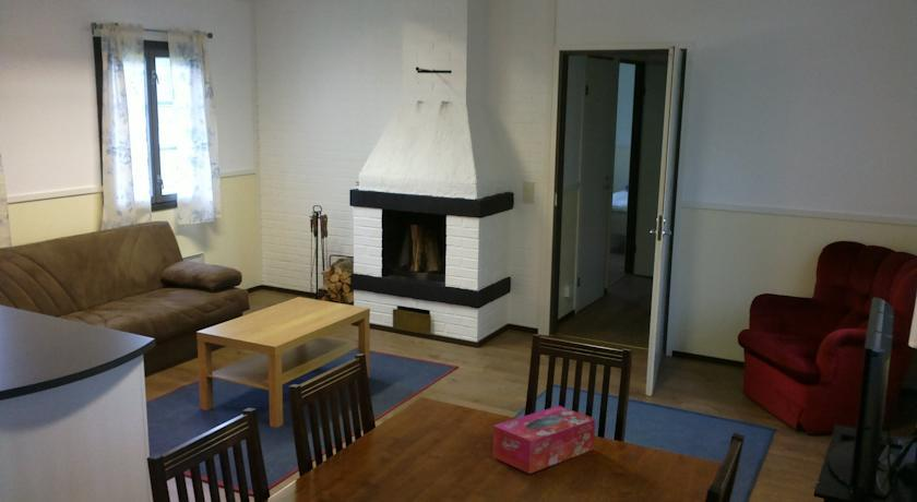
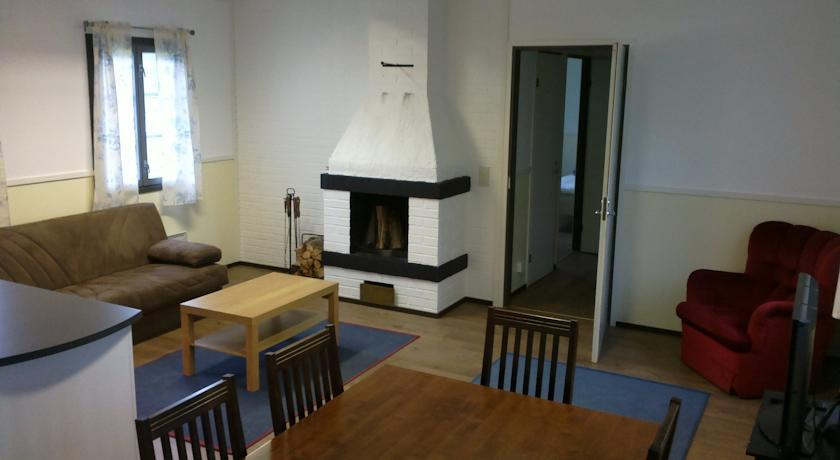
- tissue box (545, 438)
